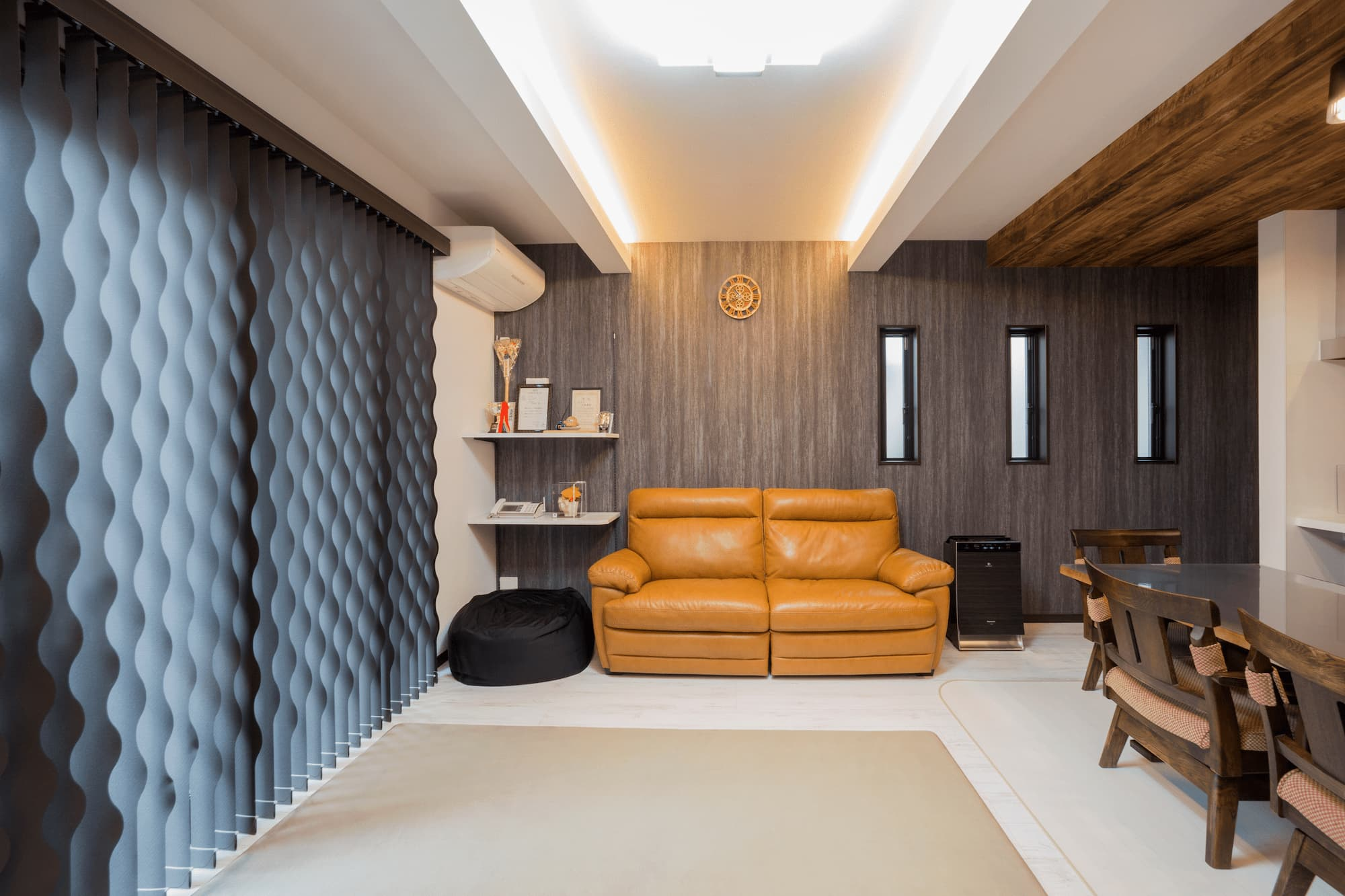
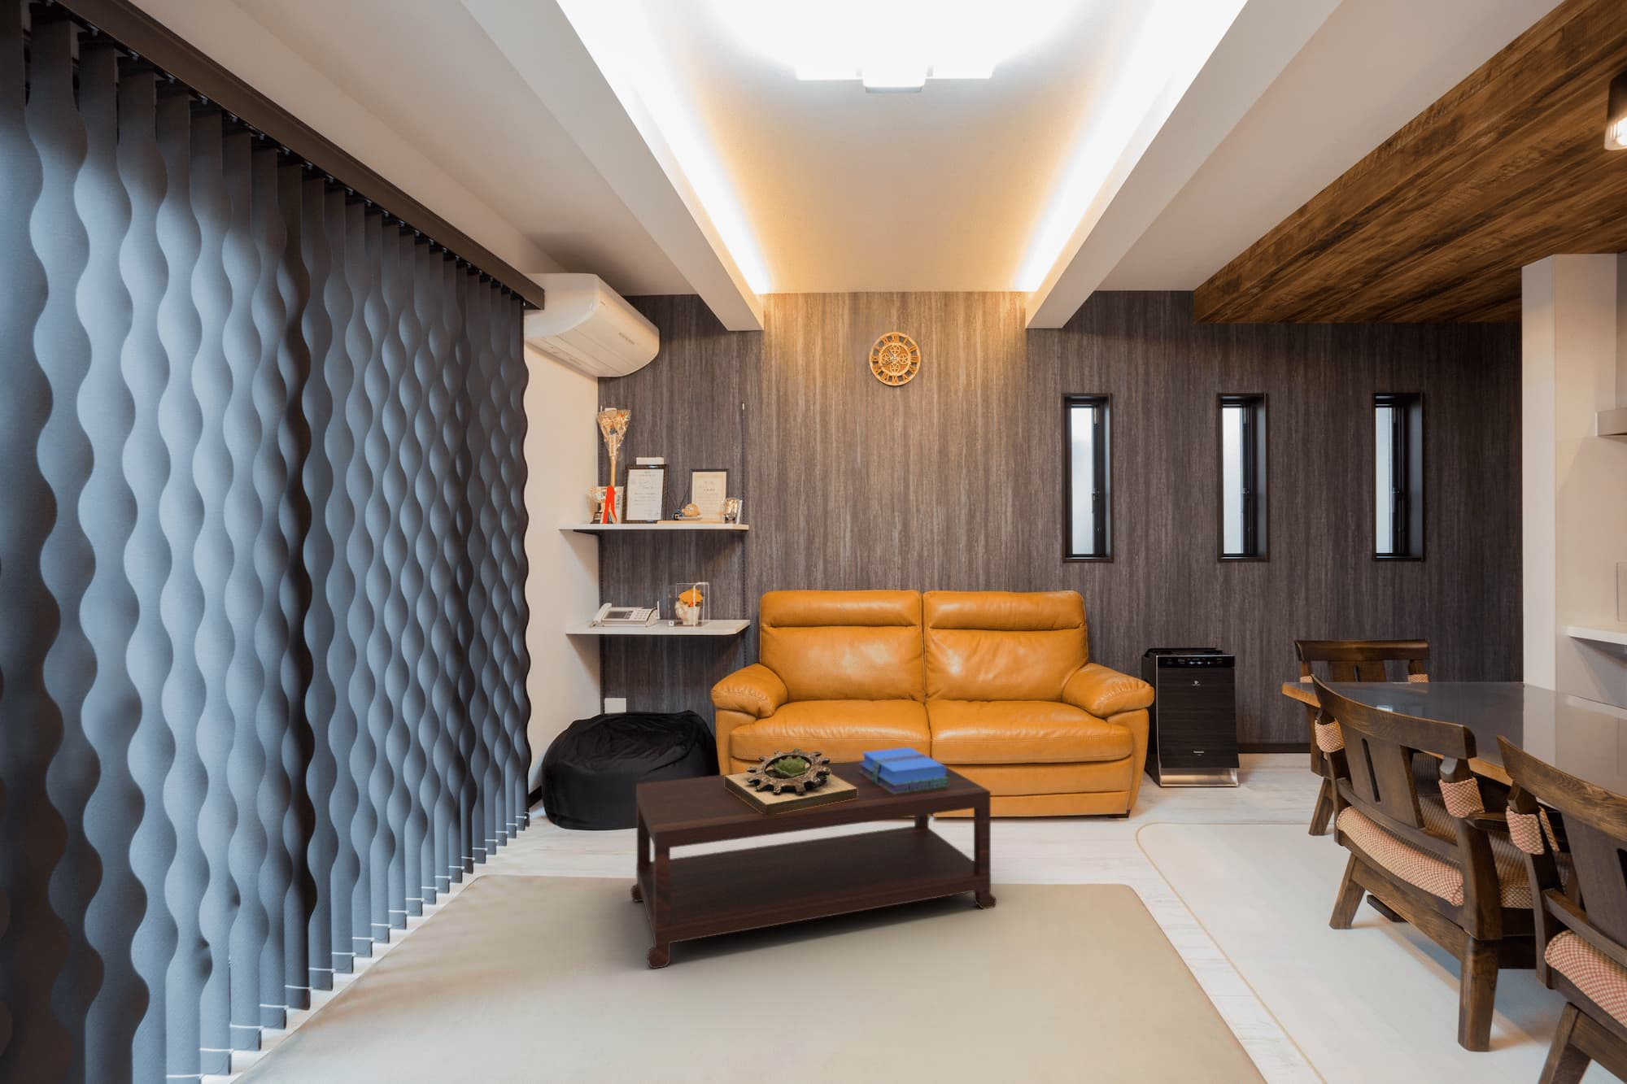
+ succulent planter (789, 774)
+ coffee table (810, 844)
+ books (902, 768)
